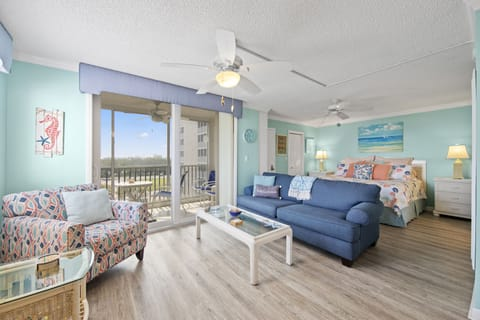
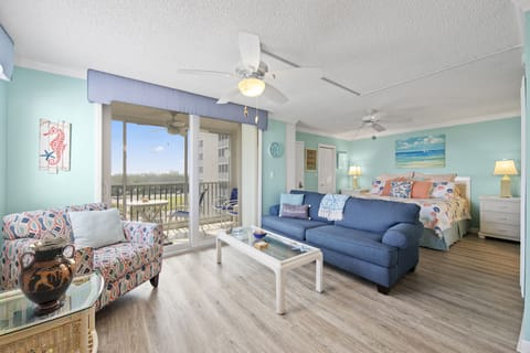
+ vase (49, 275)
